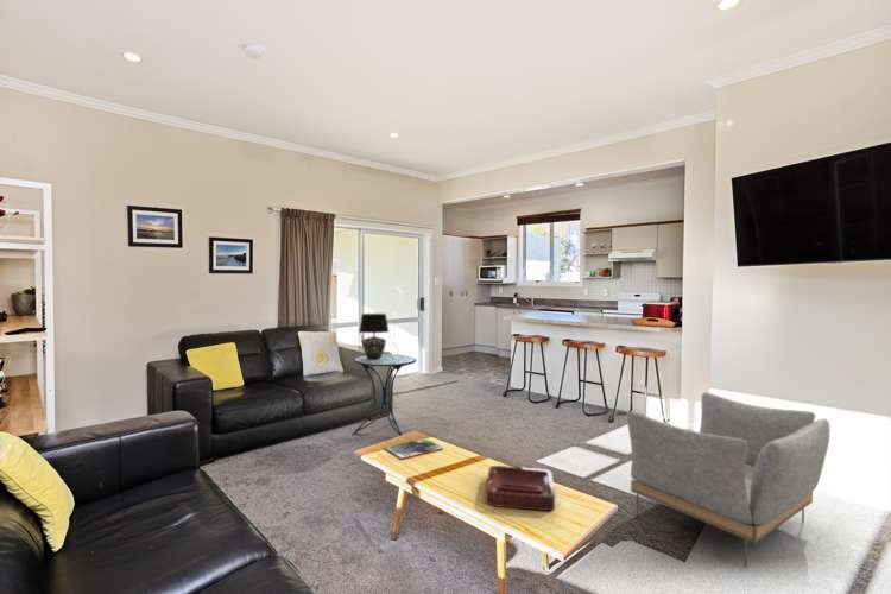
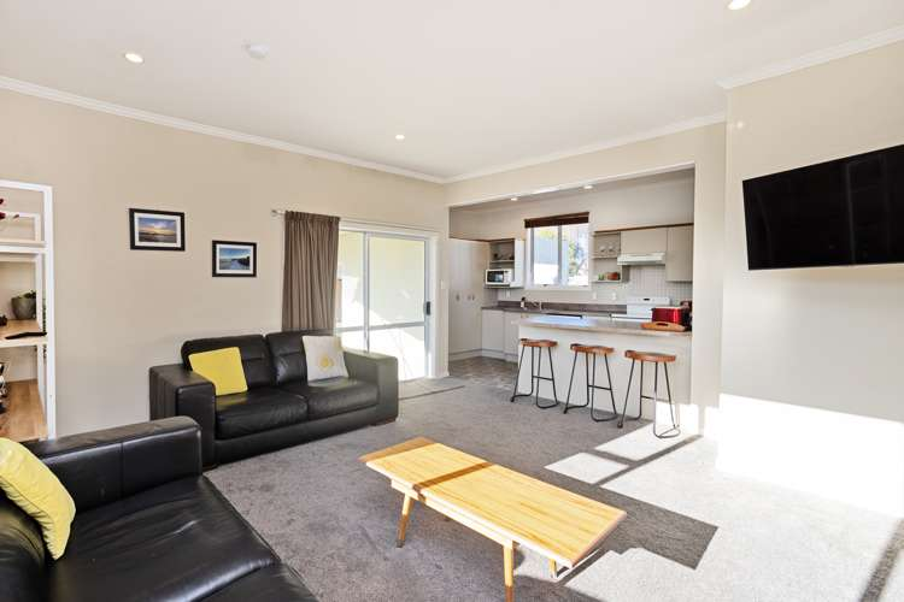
- magazine (413, 448)
- side table (385, 394)
- table lamp (373, 336)
- decorative tray (519, 486)
- armchair (729, 468)
